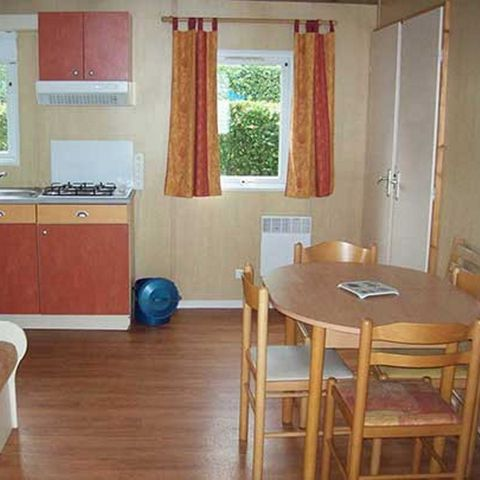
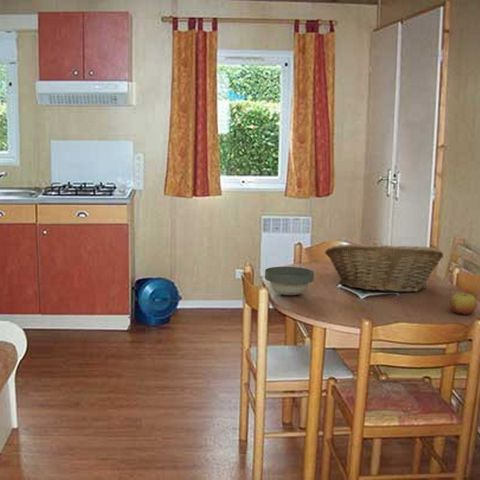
+ fruit basket (382, 262)
+ apple (463, 302)
+ bowl (288, 282)
